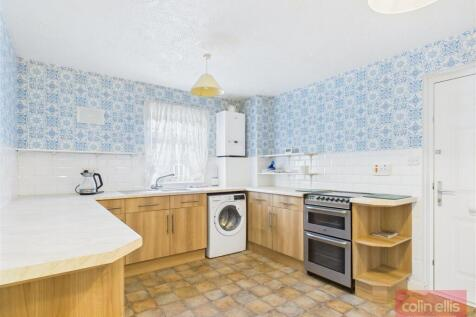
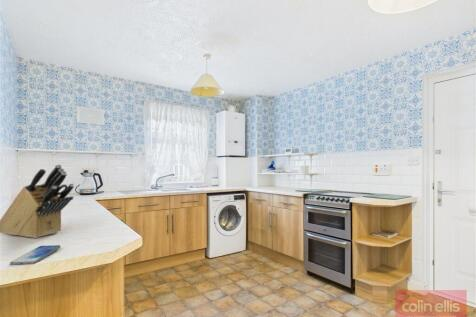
+ smartphone (37, 254)
+ knife block (35, 199)
